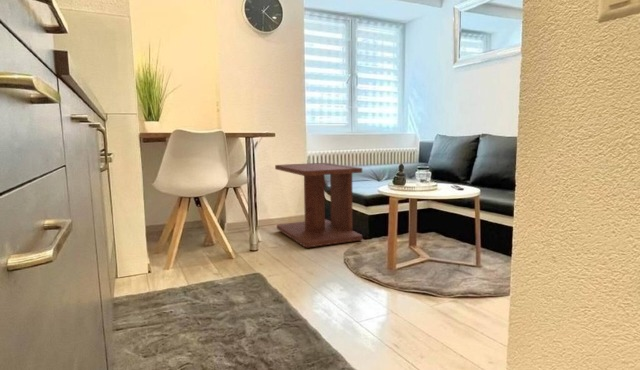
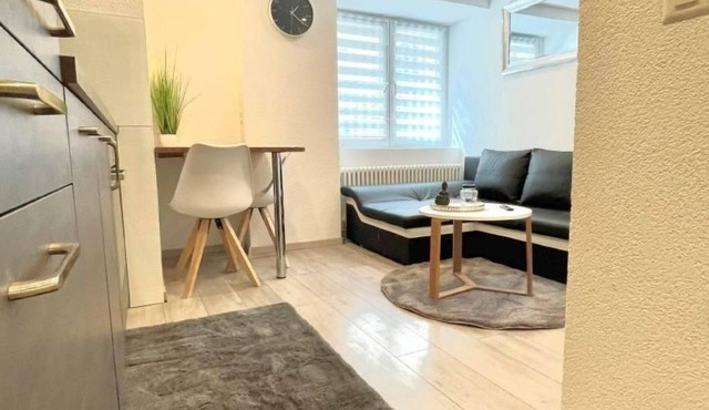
- side table (316, 201)
